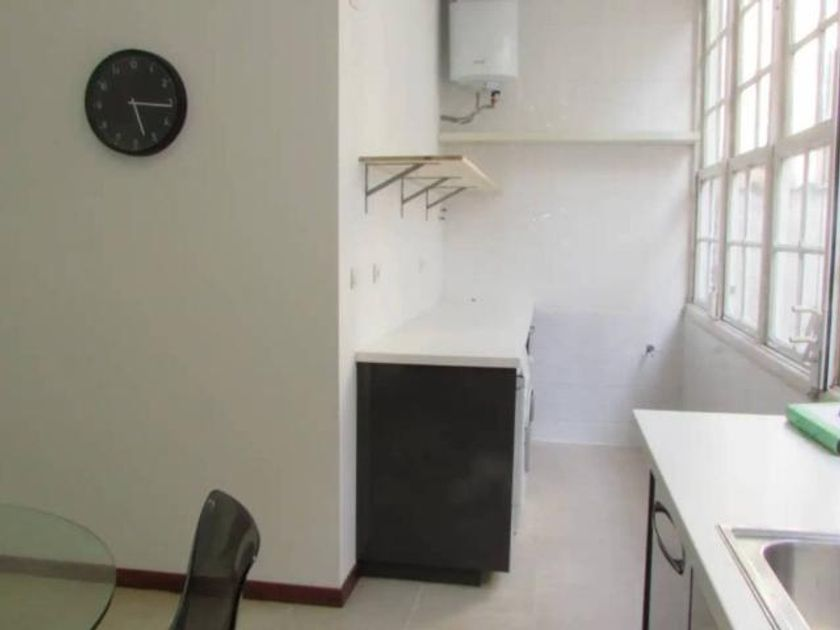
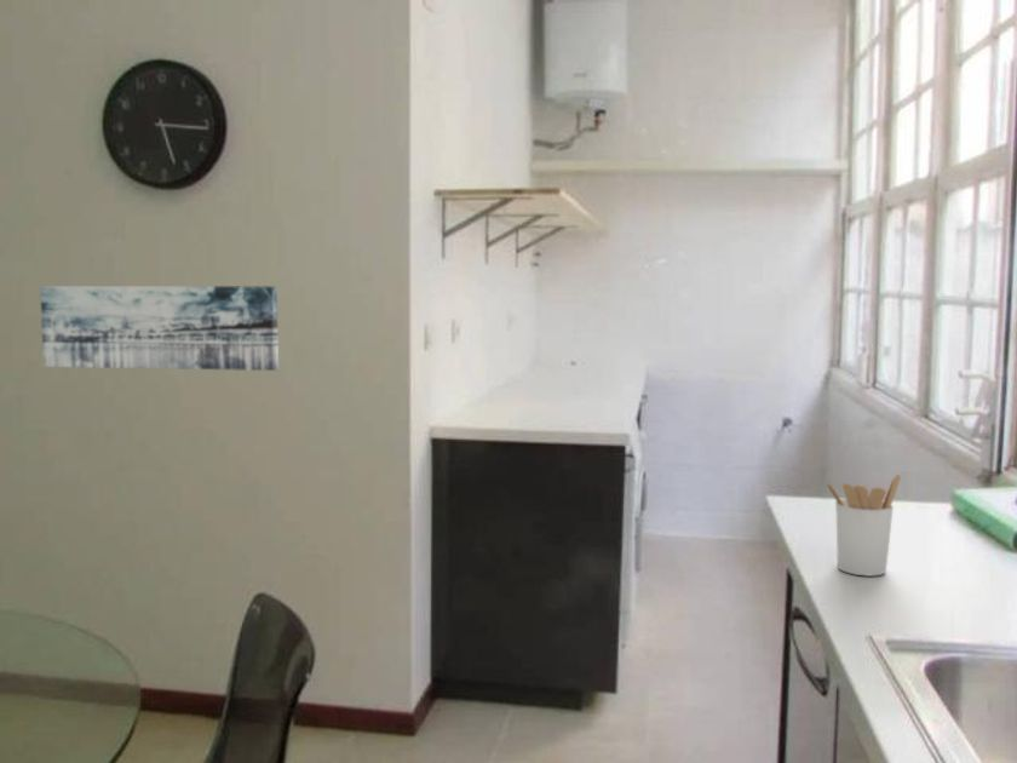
+ utensil holder (863, 523)
+ wall art (157, 327)
